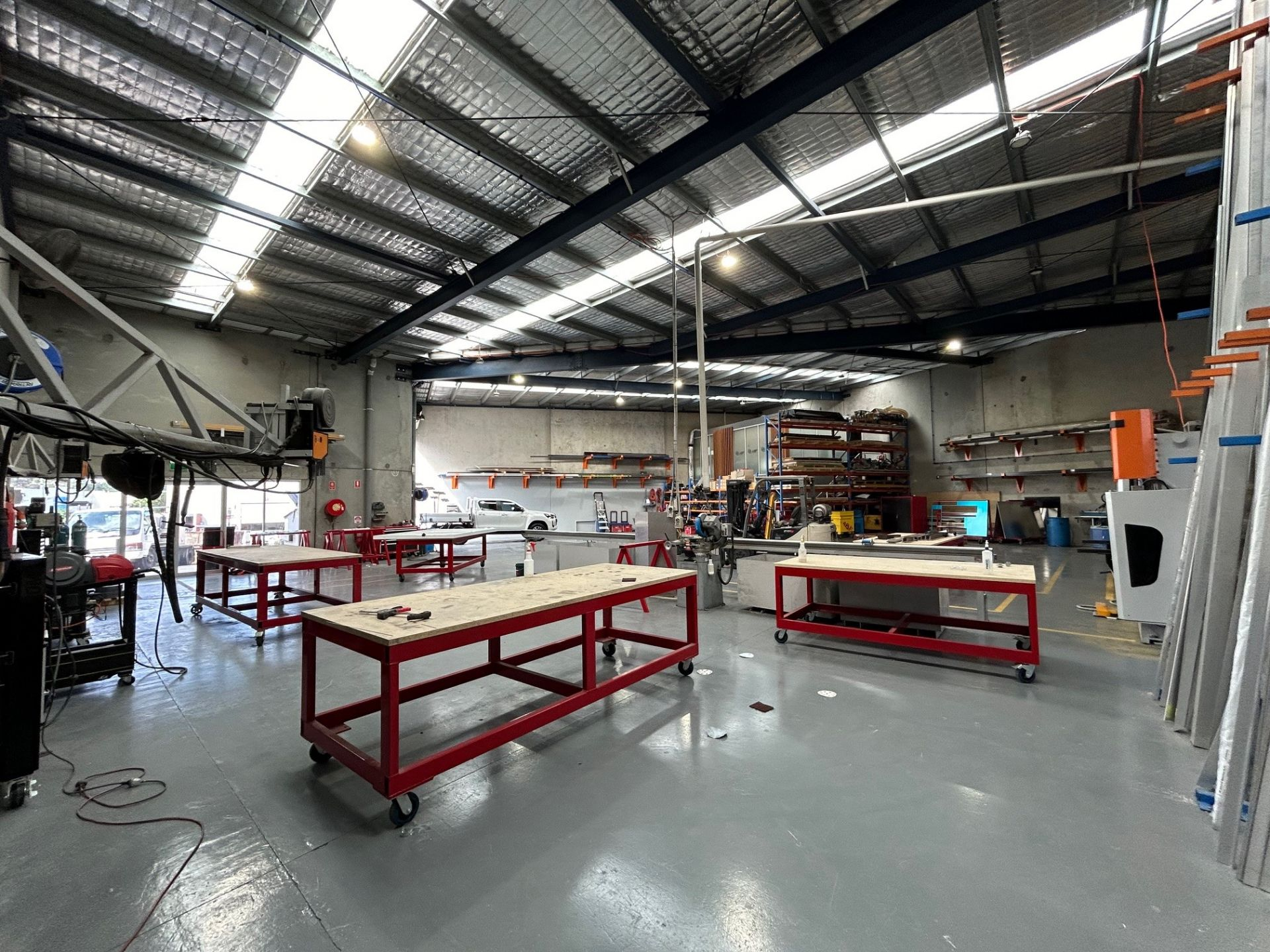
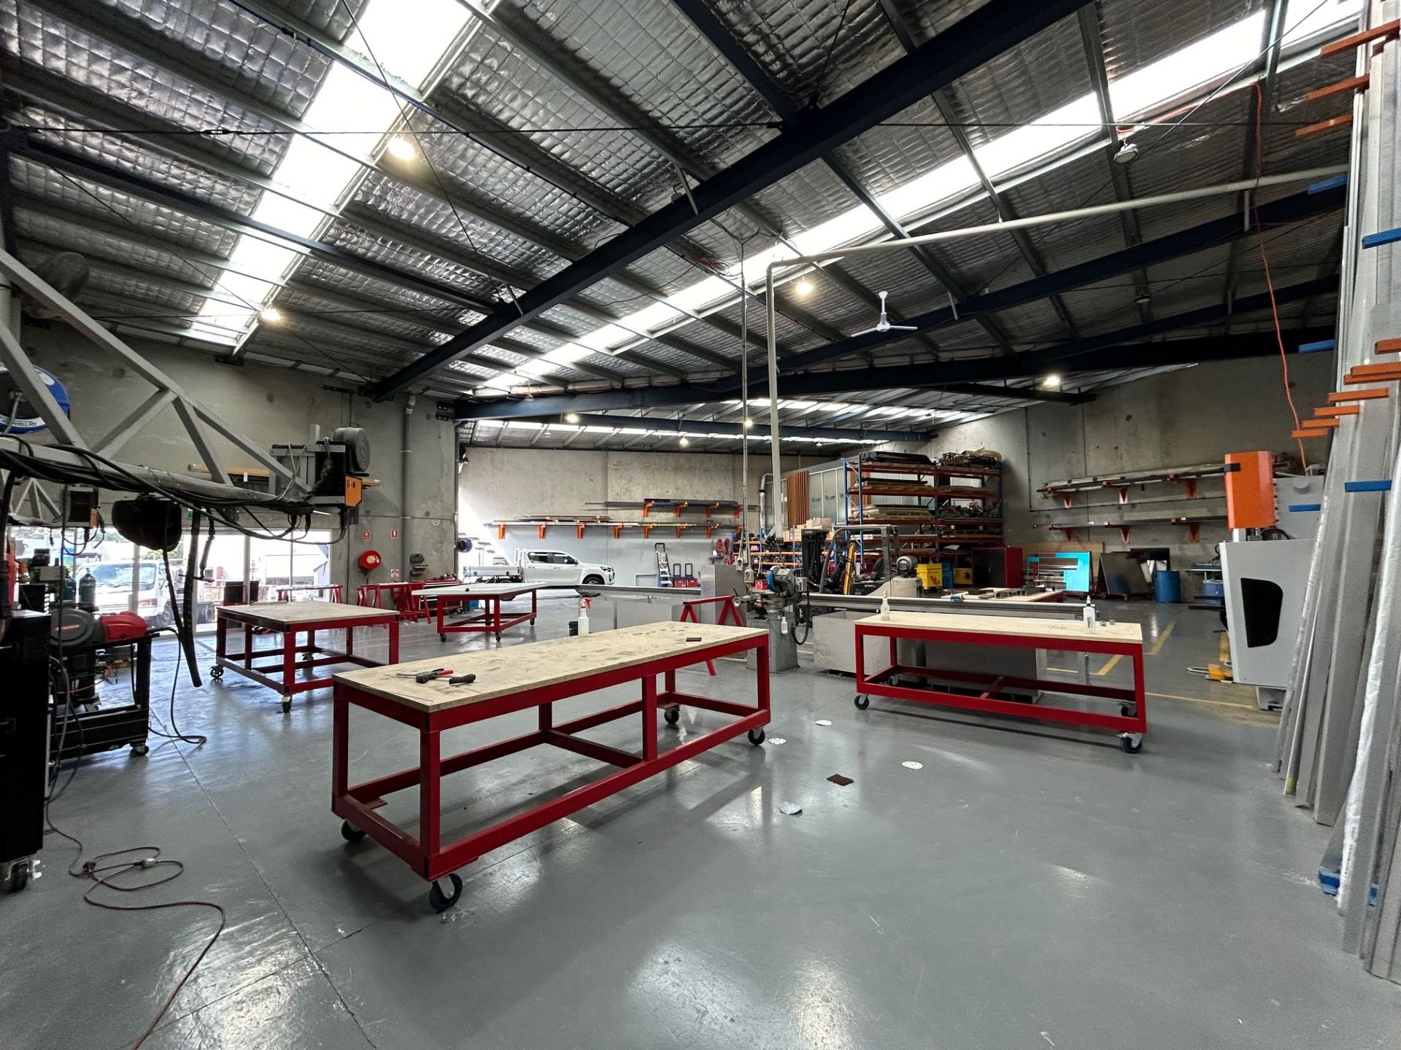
+ ceiling fan (883, 308)
